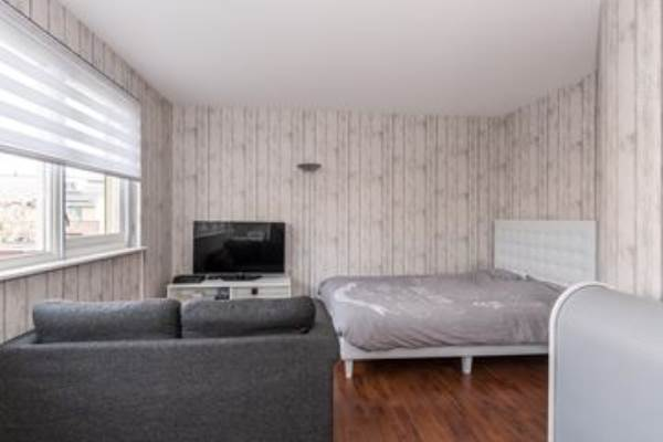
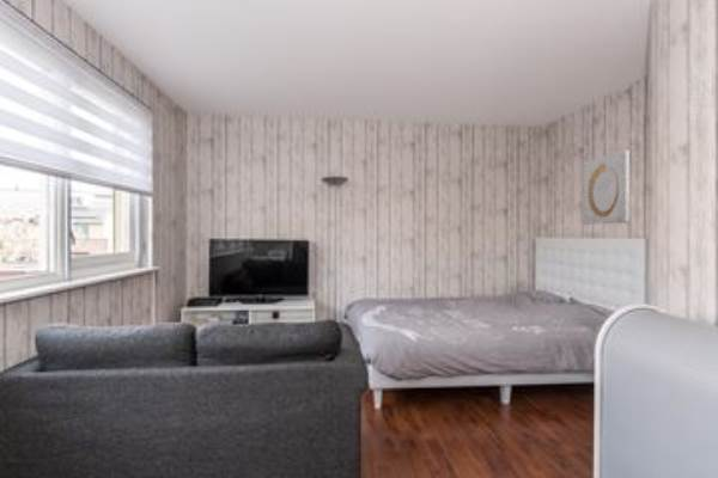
+ wall art (604, 190)
